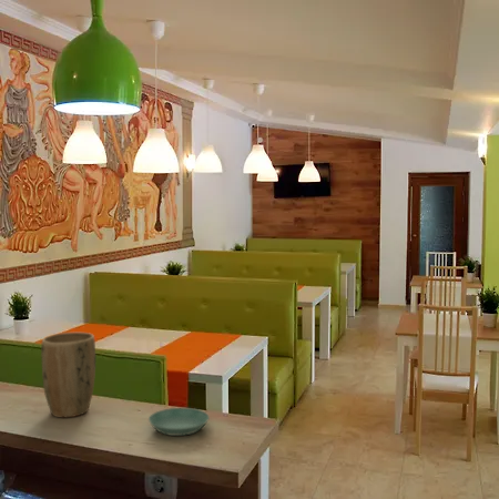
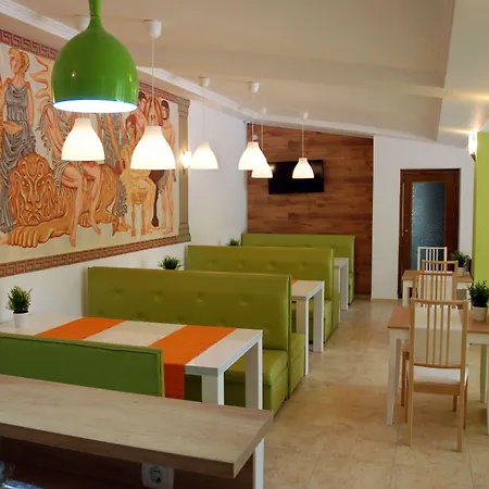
- saucer (179, 422)
- plant pot (69, 374)
